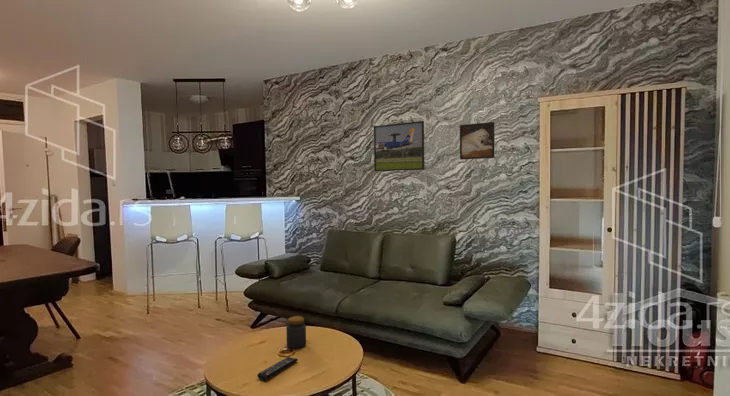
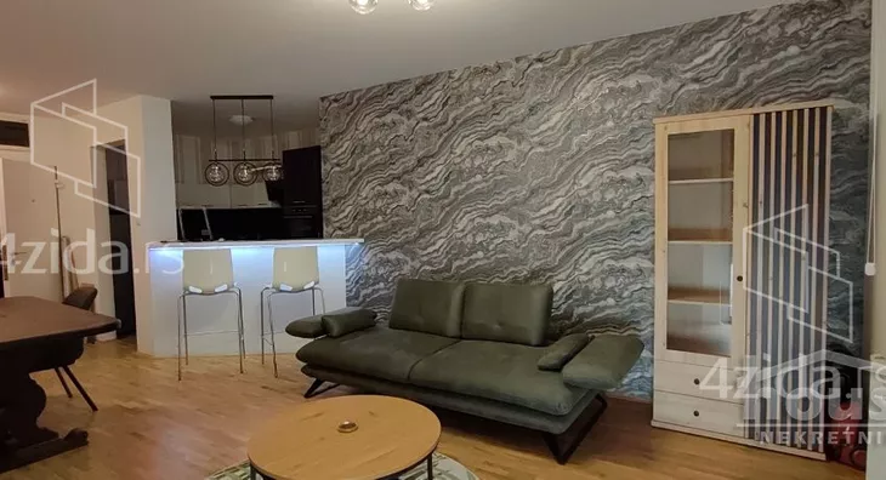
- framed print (398, 147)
- remote control (278, 367)
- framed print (476, 141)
- jar (296, 331)
